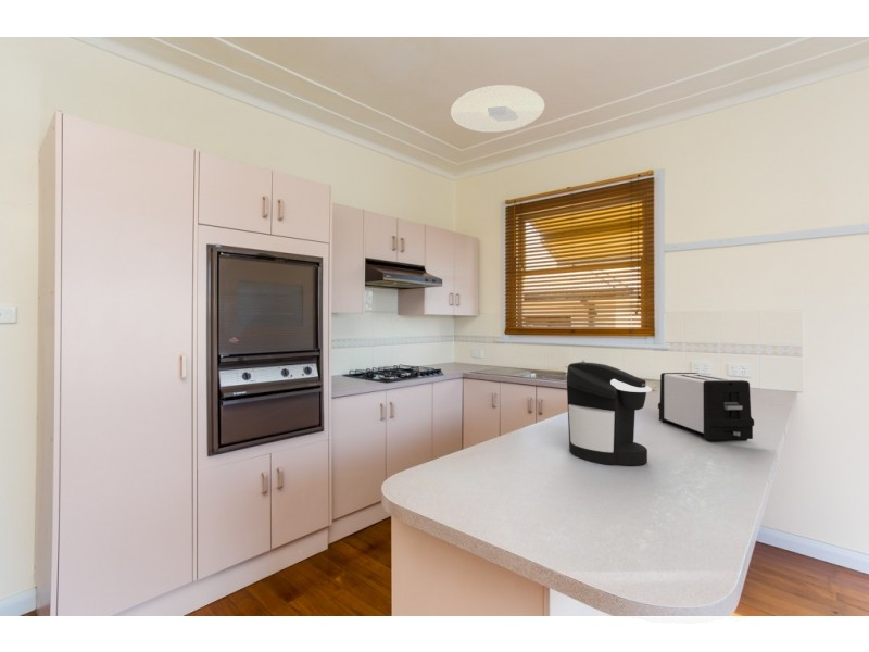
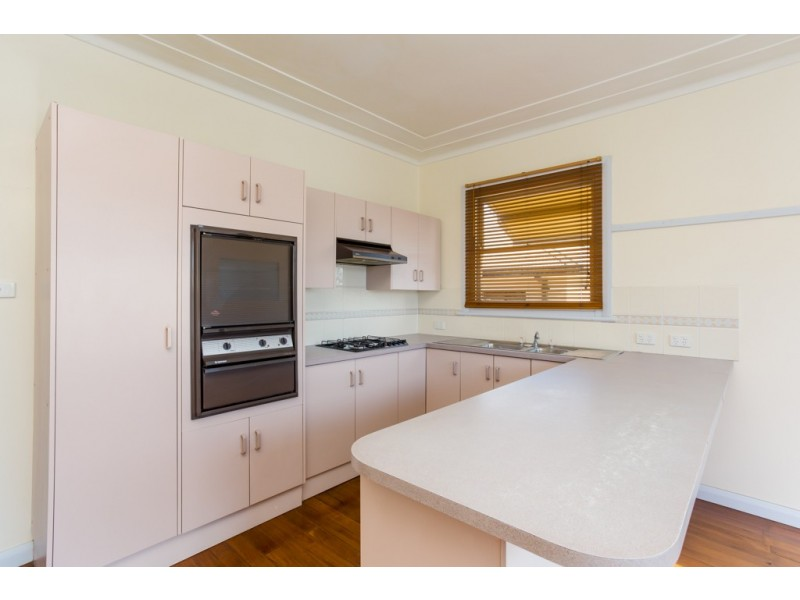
- toaster (702, 403)
- ceiling light (496, 106)
- coffee maker (608, 410)
